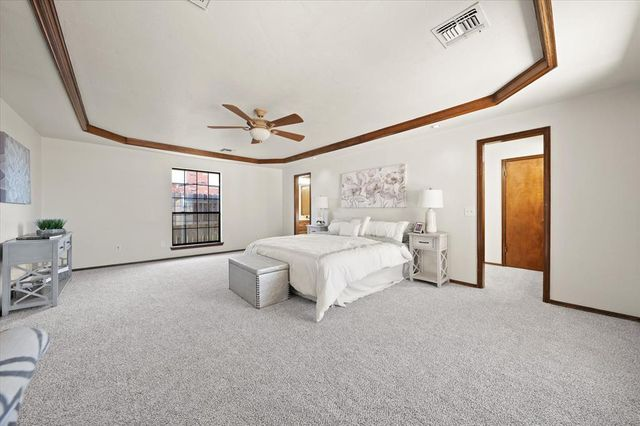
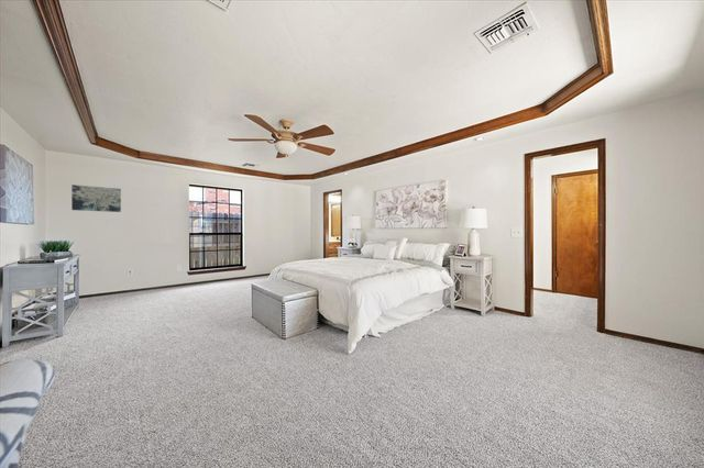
+ wall art (97, 199)
